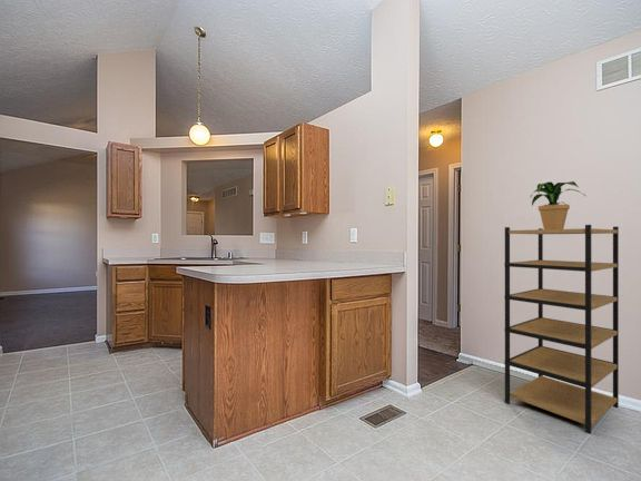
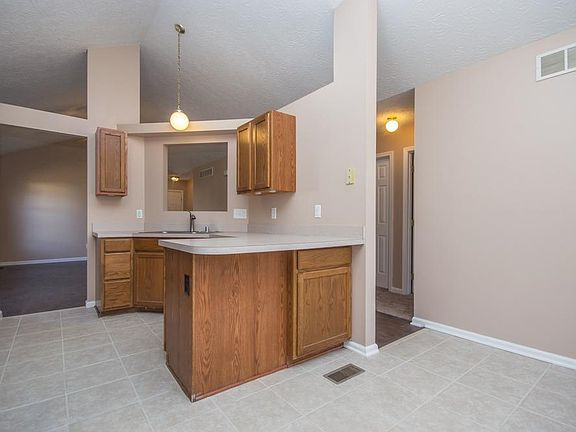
- shelving unit (558, 320)
- potted plant (553, 206)
